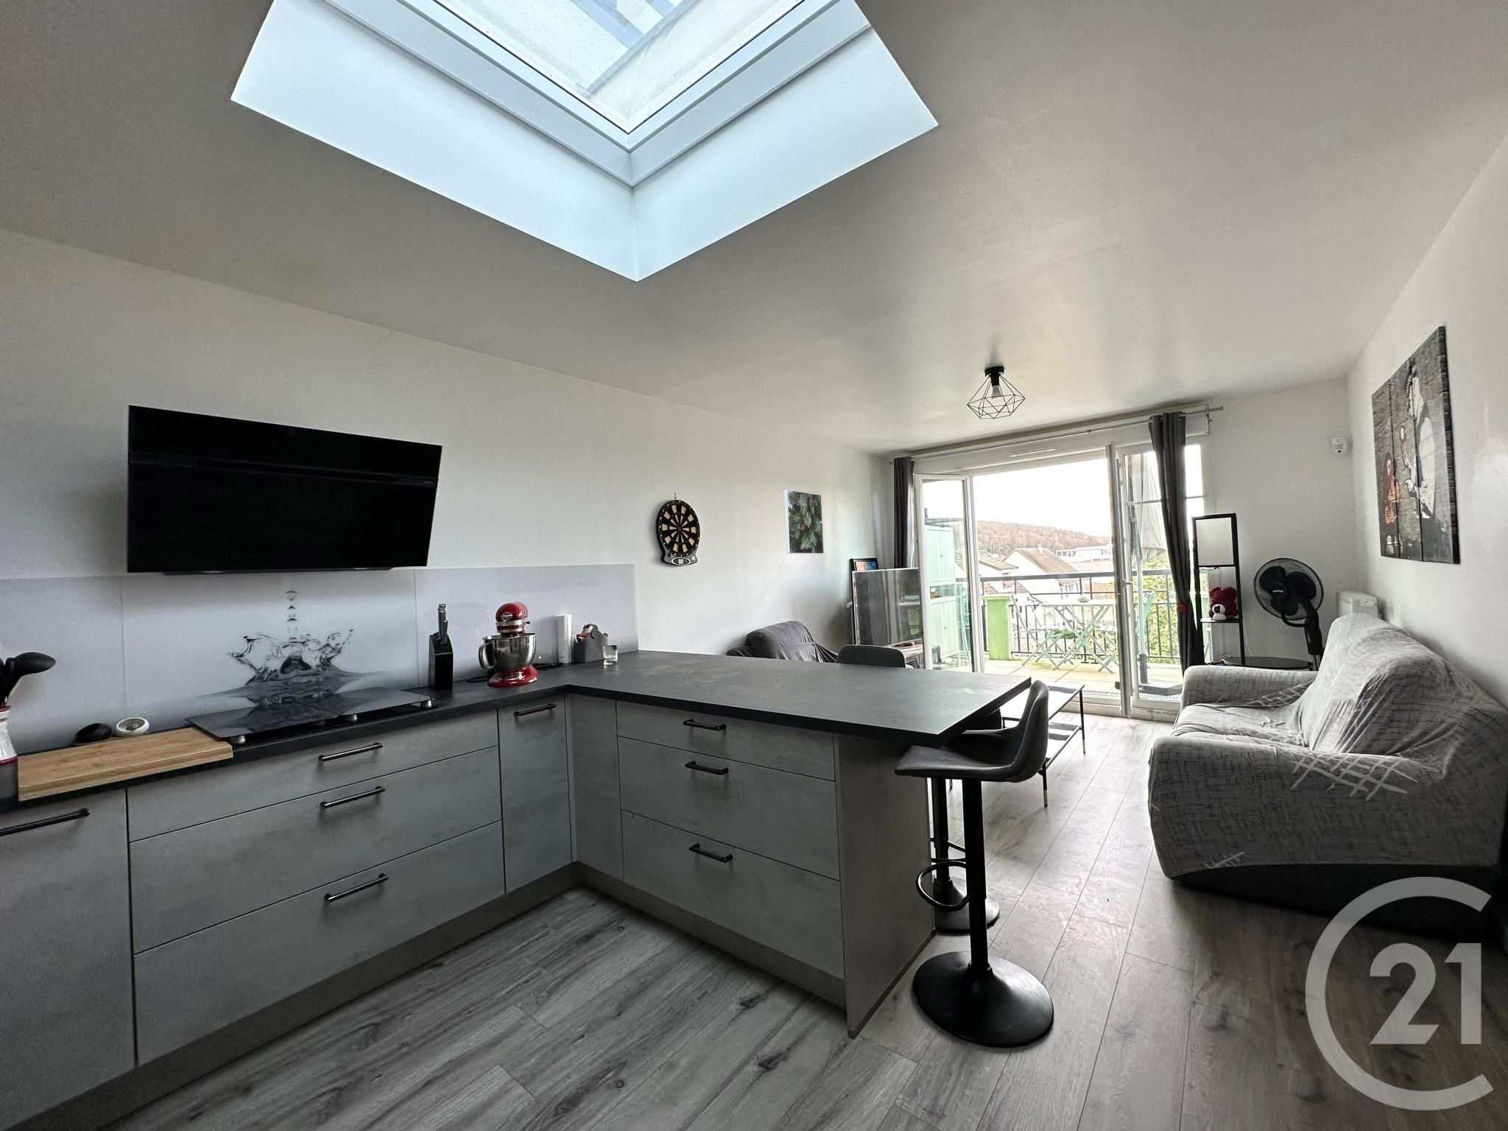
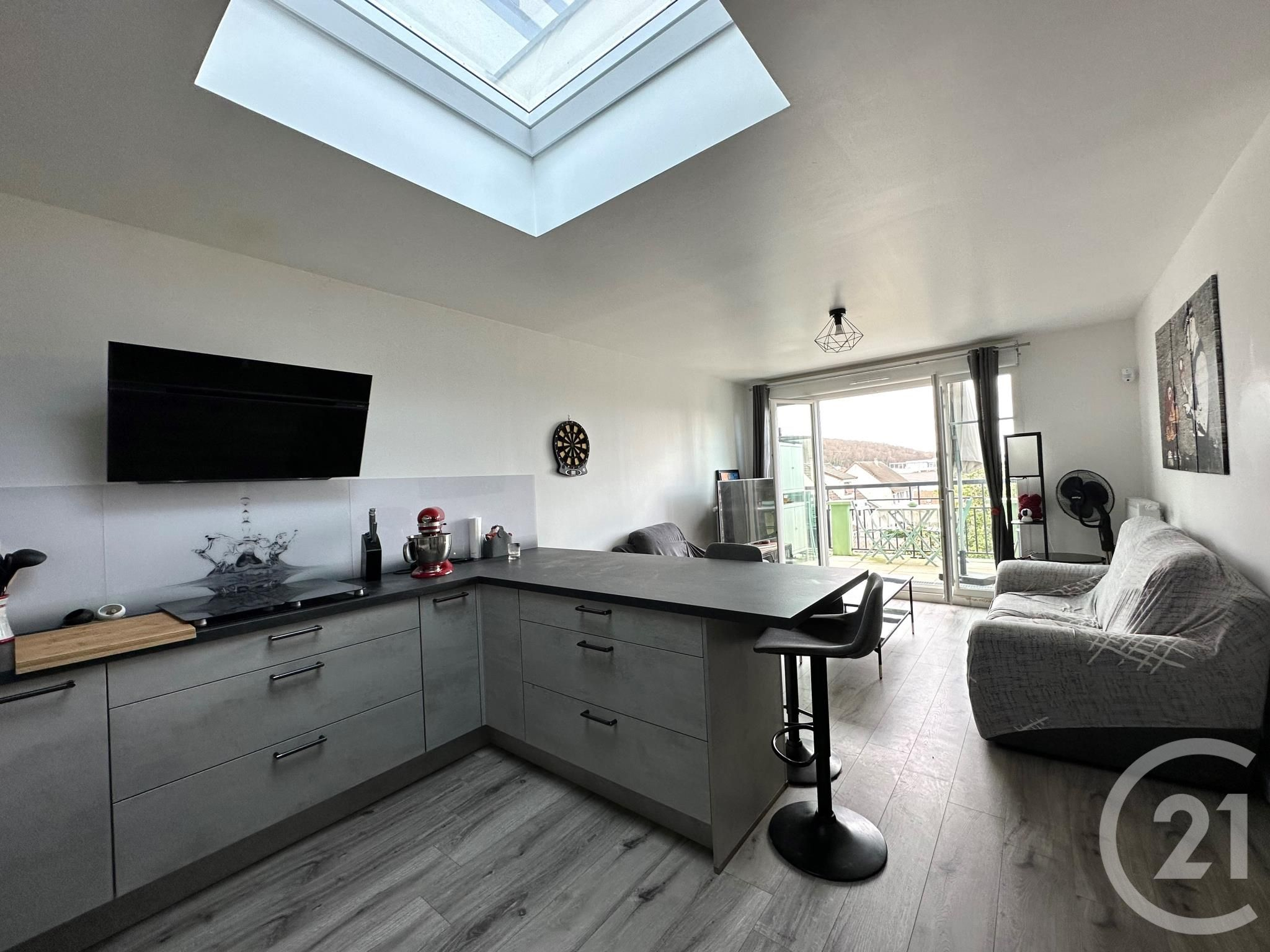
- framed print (804, 523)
